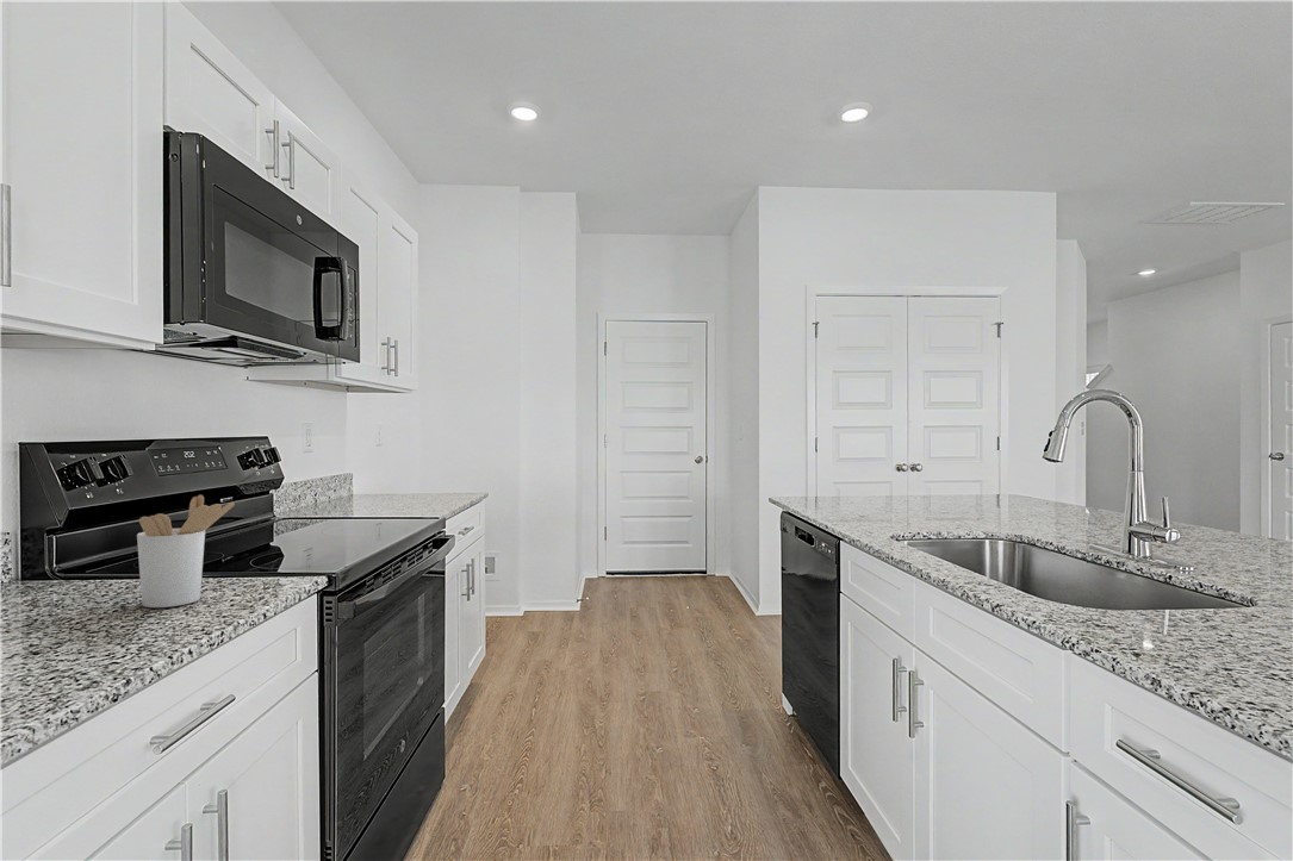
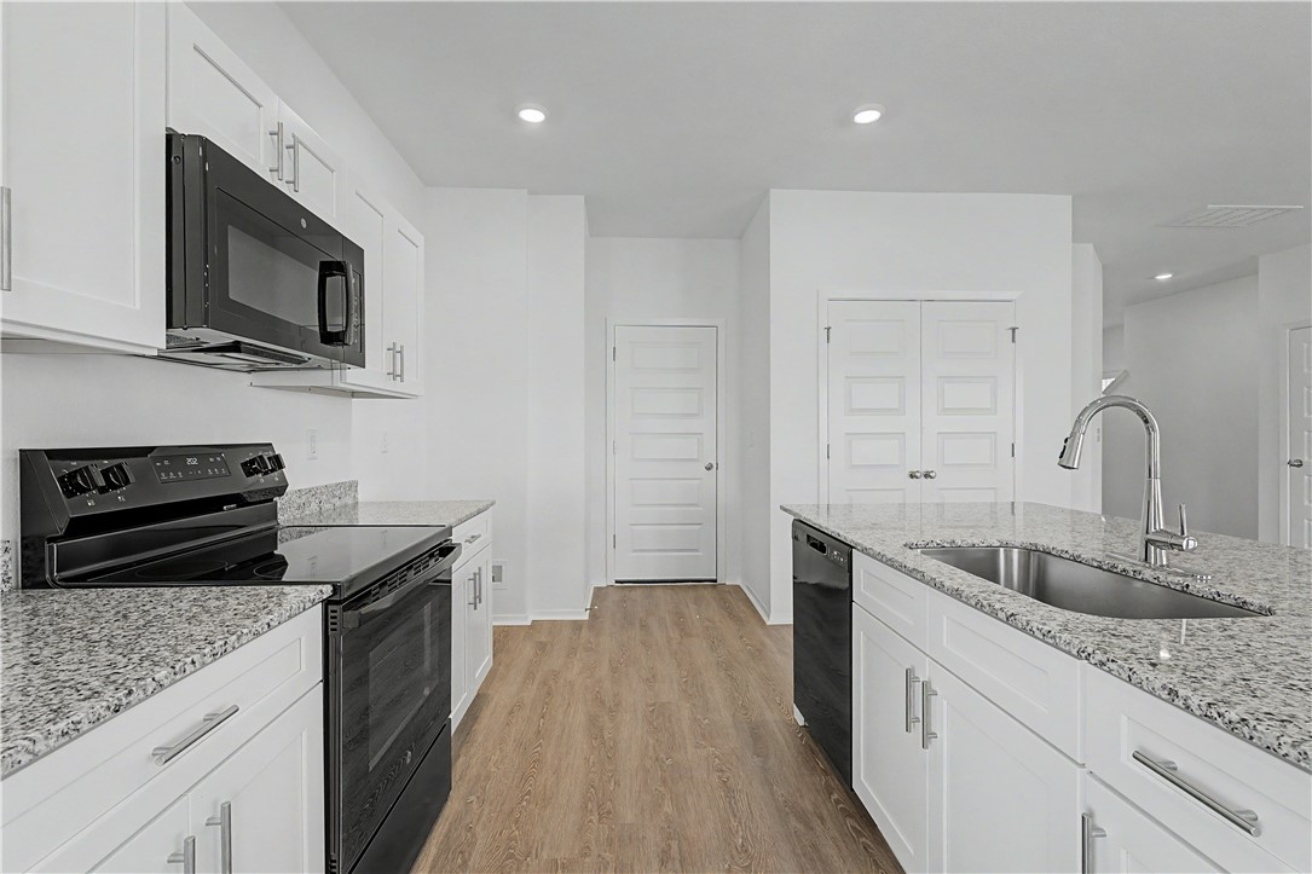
- utensil holder (185, 549)
